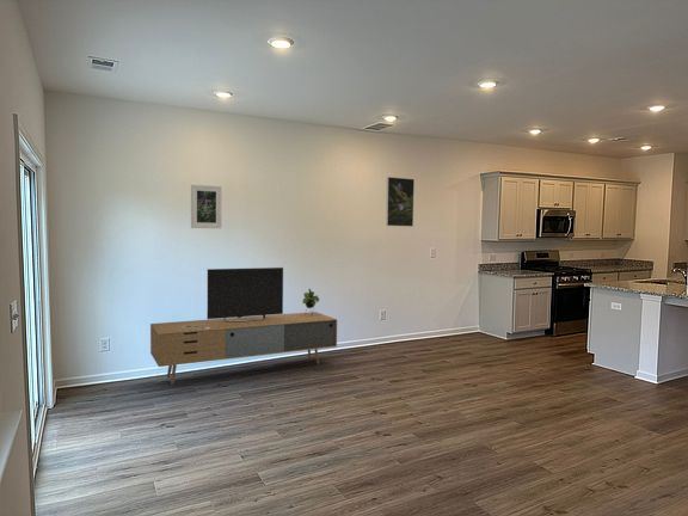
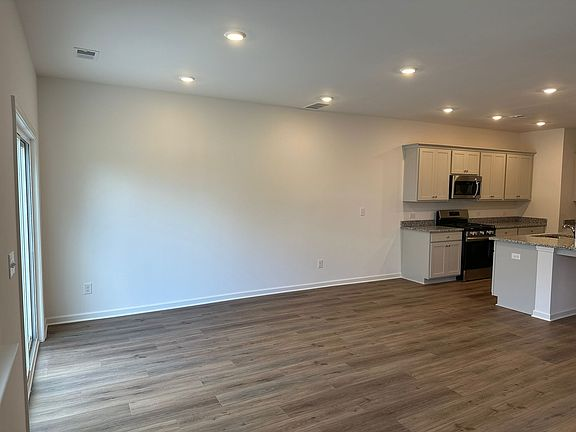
- media console (247, 319)
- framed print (205, 207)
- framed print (400, 202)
